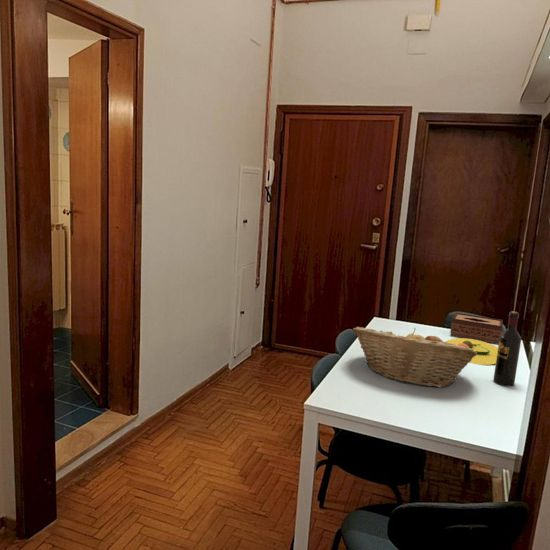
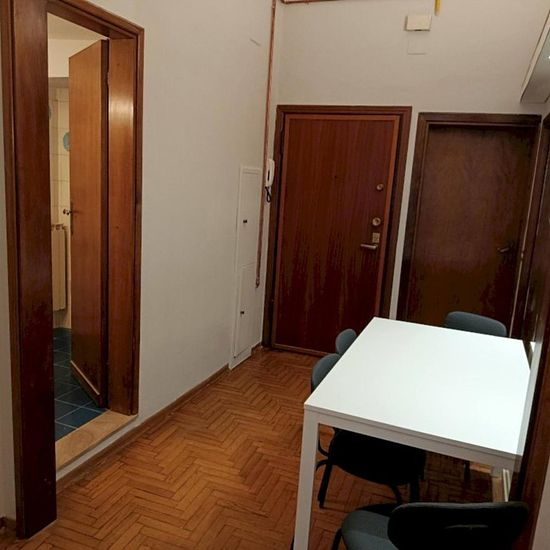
- avocado (472, 347)
- fruit basket (411, 349)
- wine bottle (508, 347)
- tissue box (476, 328)
